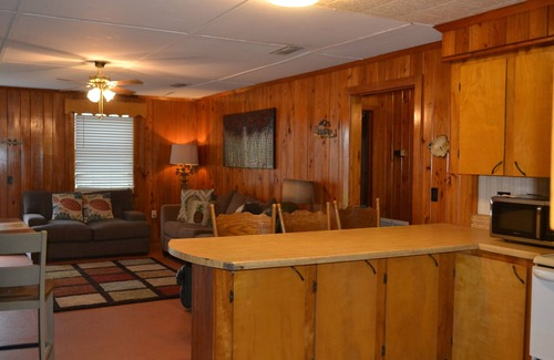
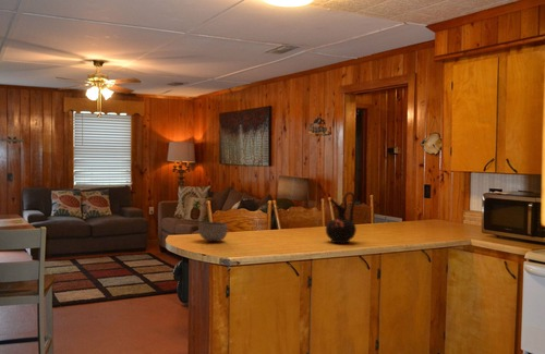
+ bowl (213, 231)
+ ceramic jug (340, 217)
